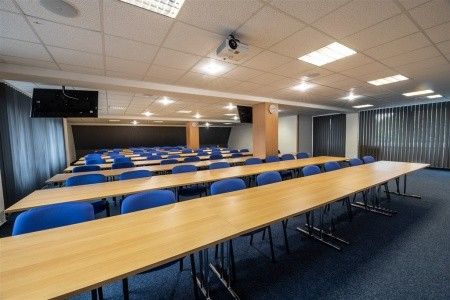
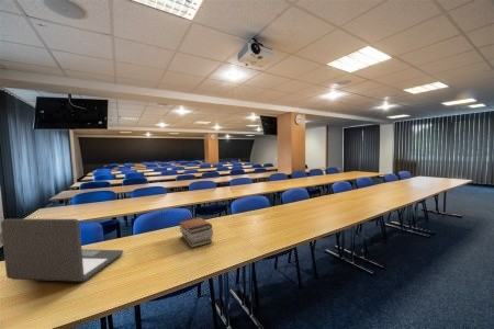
+ book stack (195, 230)
+ laptop (69, 238)
